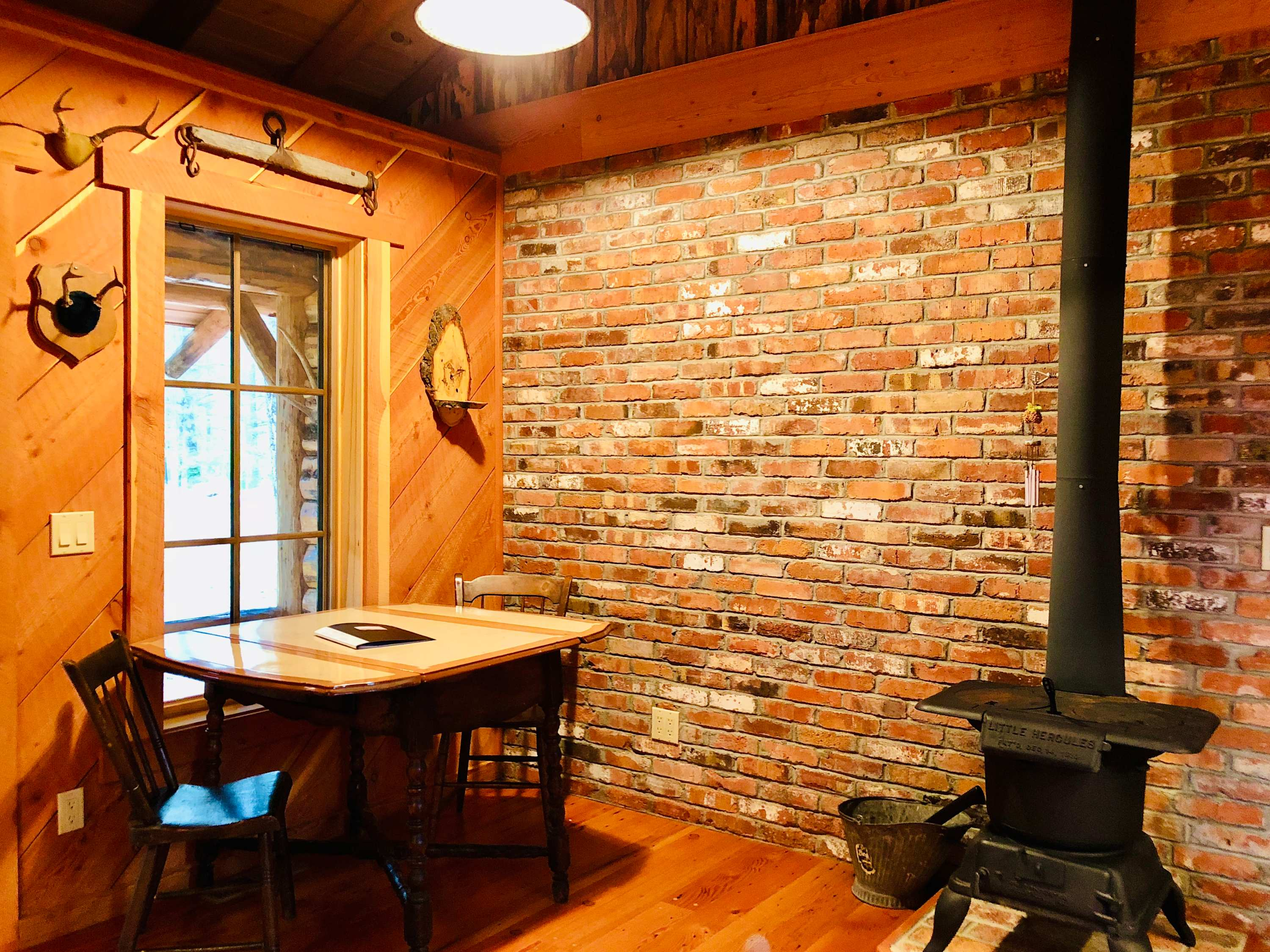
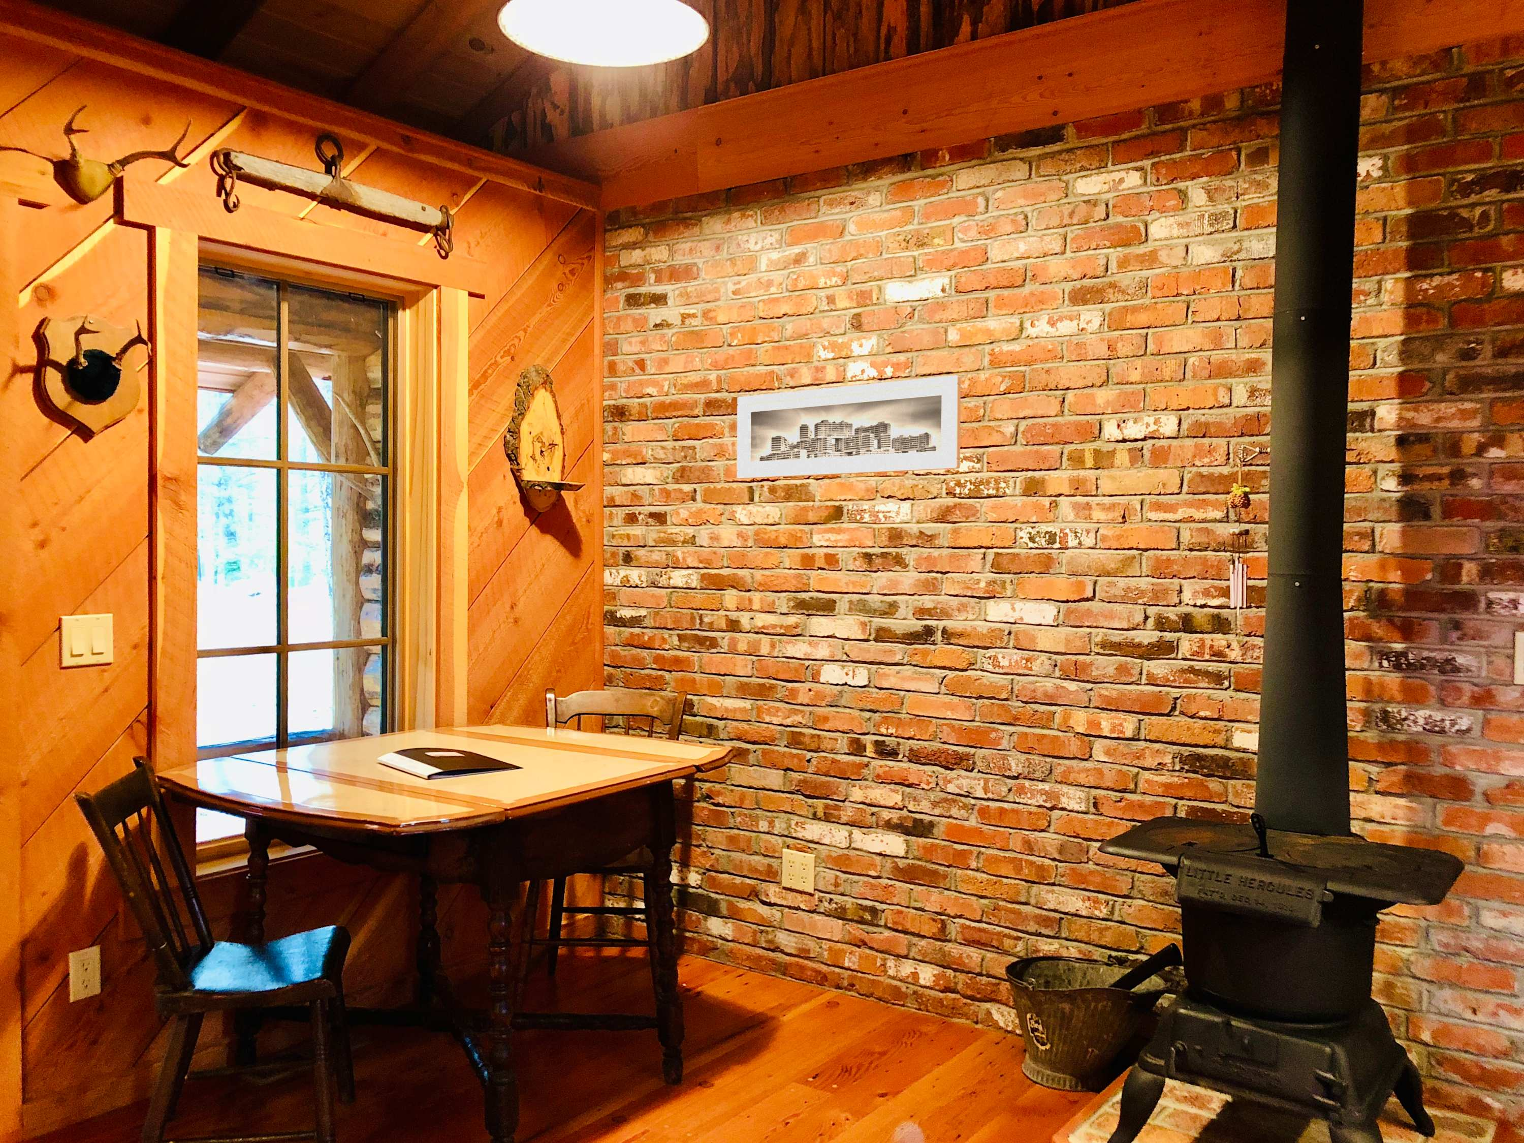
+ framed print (841, 431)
